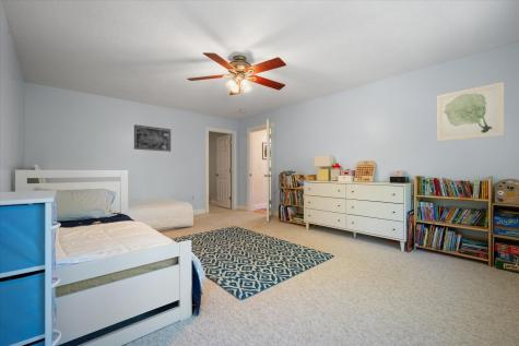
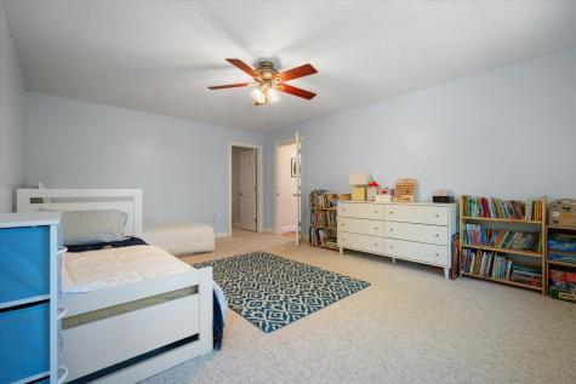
- wall art (153, 139)
- wall art (468, 114)
